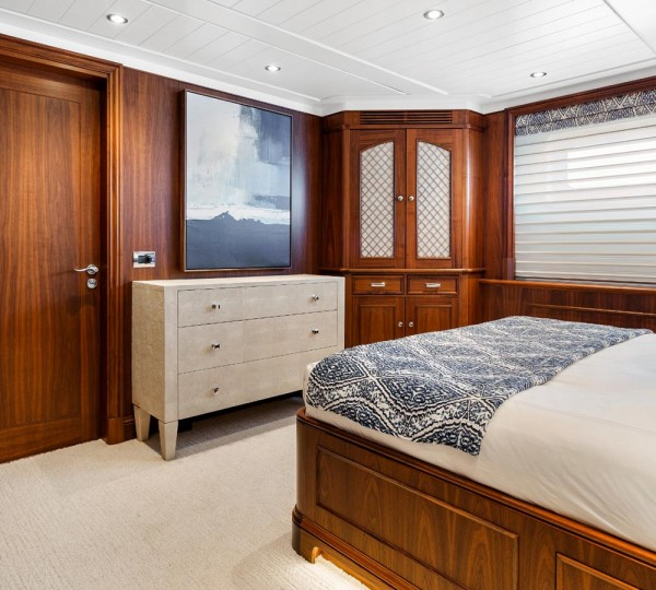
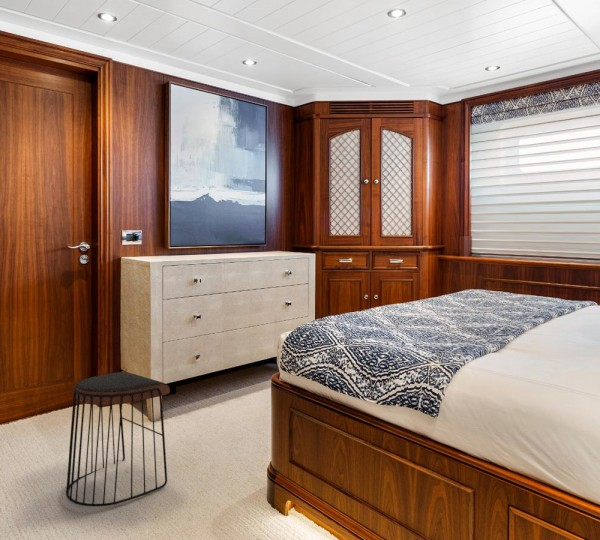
+ stool (112, 433)
